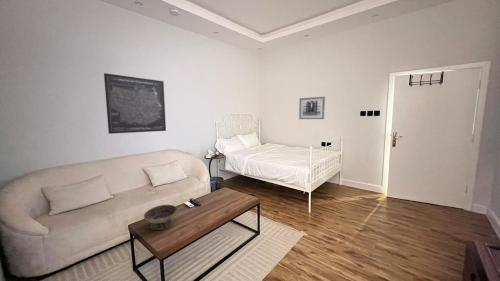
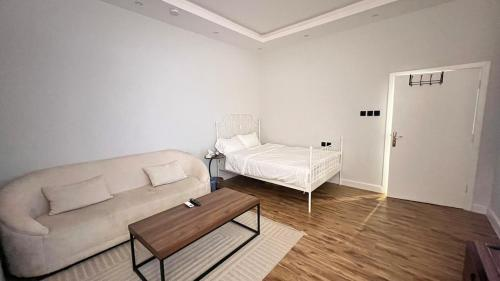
- decorative bowl (161, 217)
- wall art (138, 105)
- wall art (311, 108)
